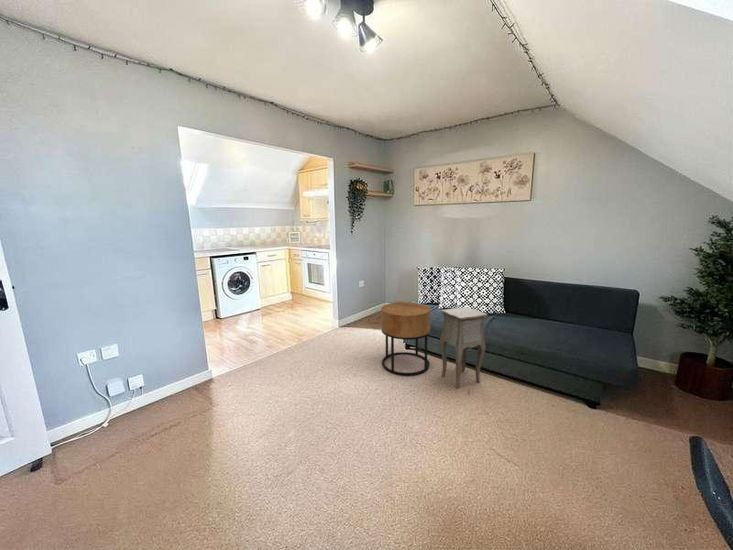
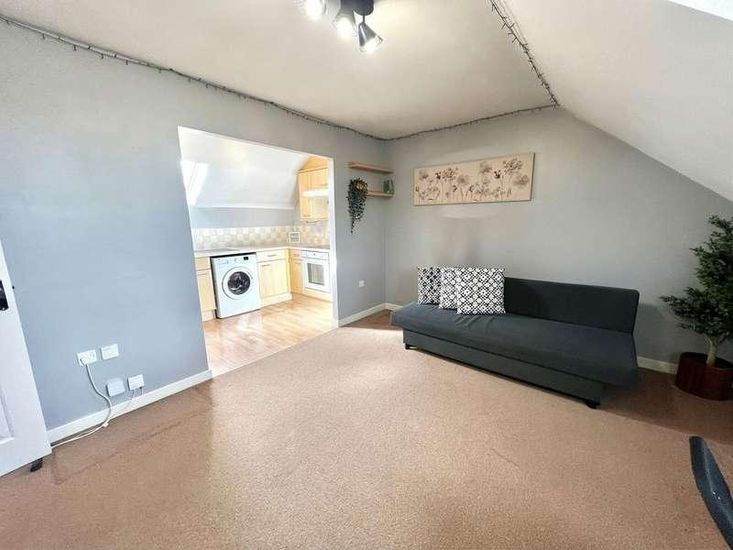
- side table (462, 345)
- side table (405, 336)
